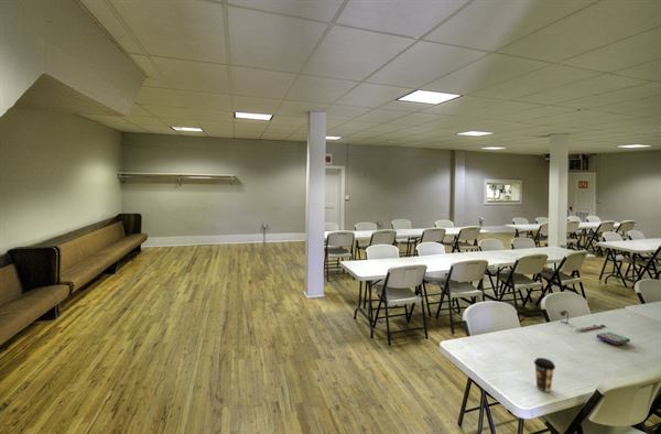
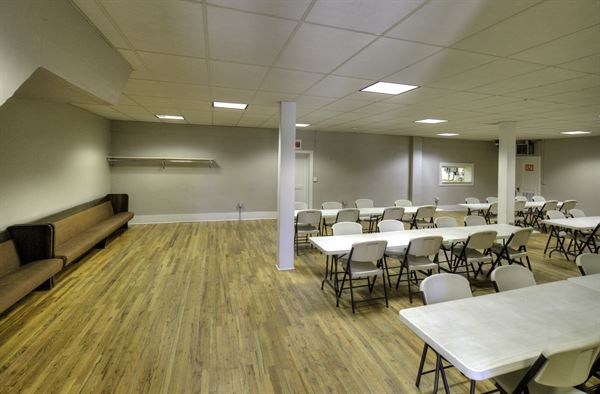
- coffee cup (543, 375)
- board game (594, 325)
